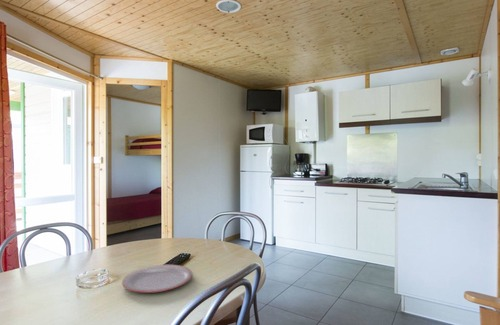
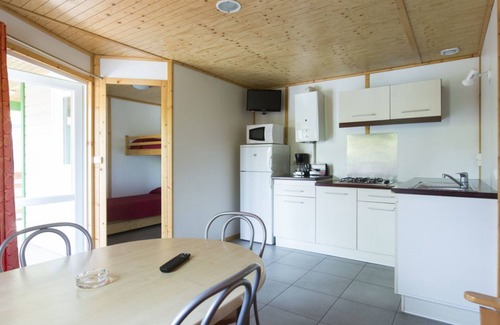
- plate (158, 279)
